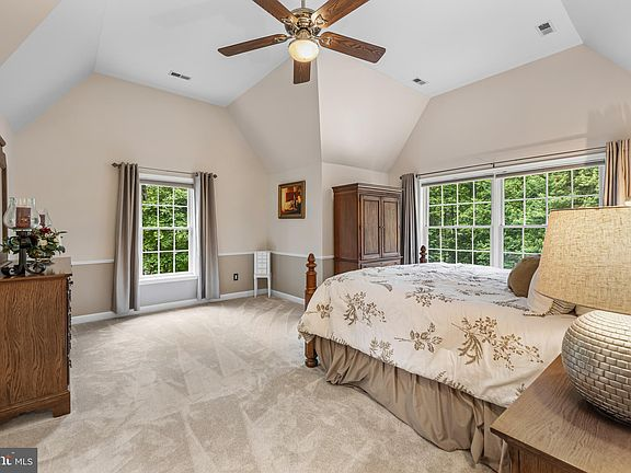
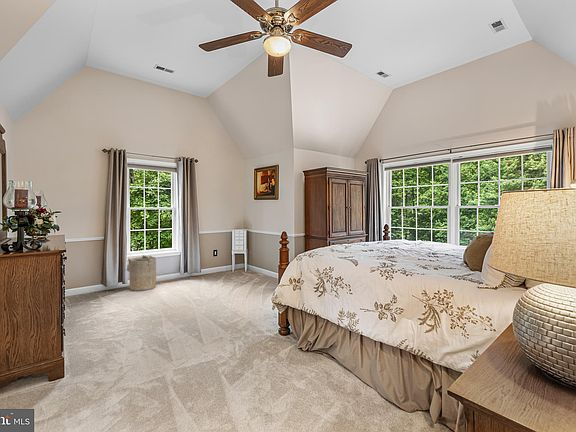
+ laundry hamper (141, 271)
